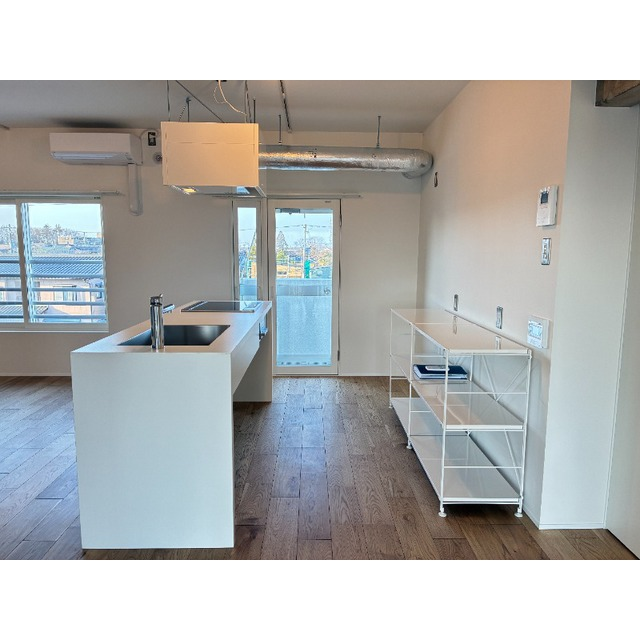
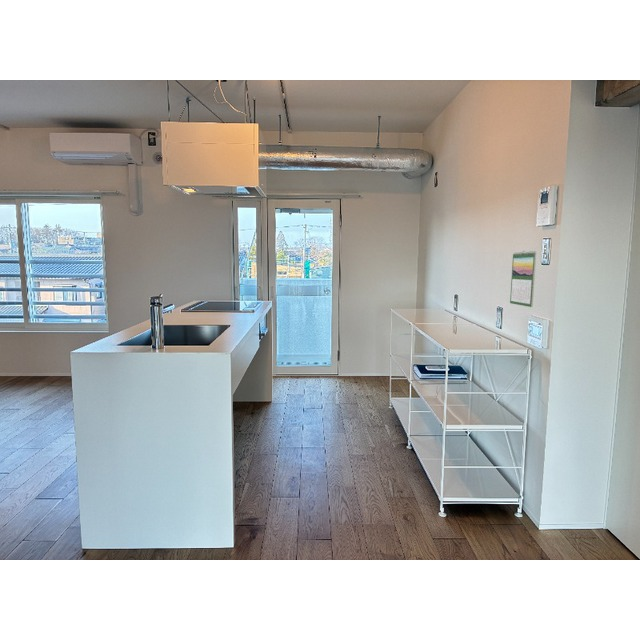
+ calendar (522, 278)
